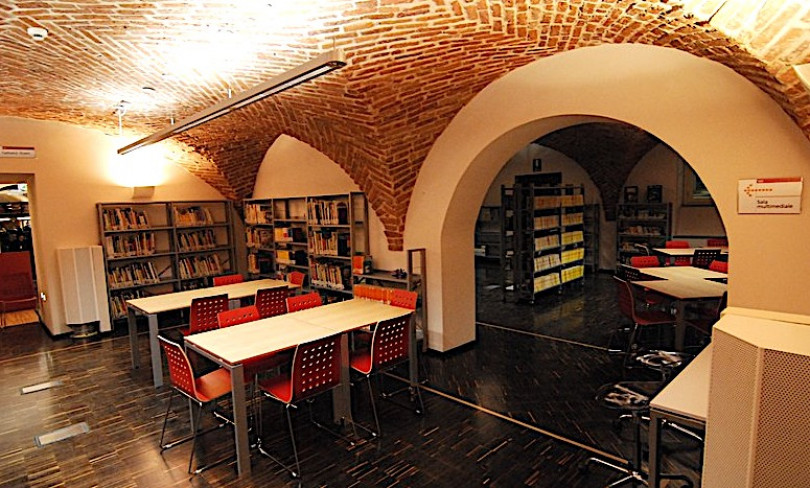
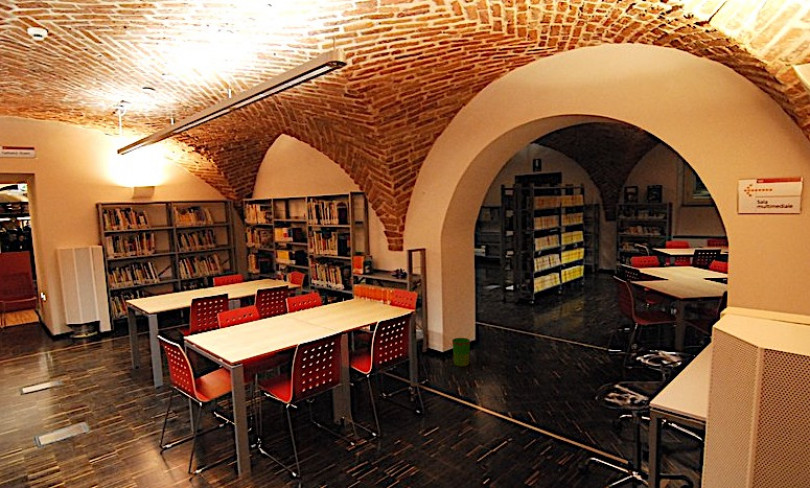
+ waste bin (461, 352)
